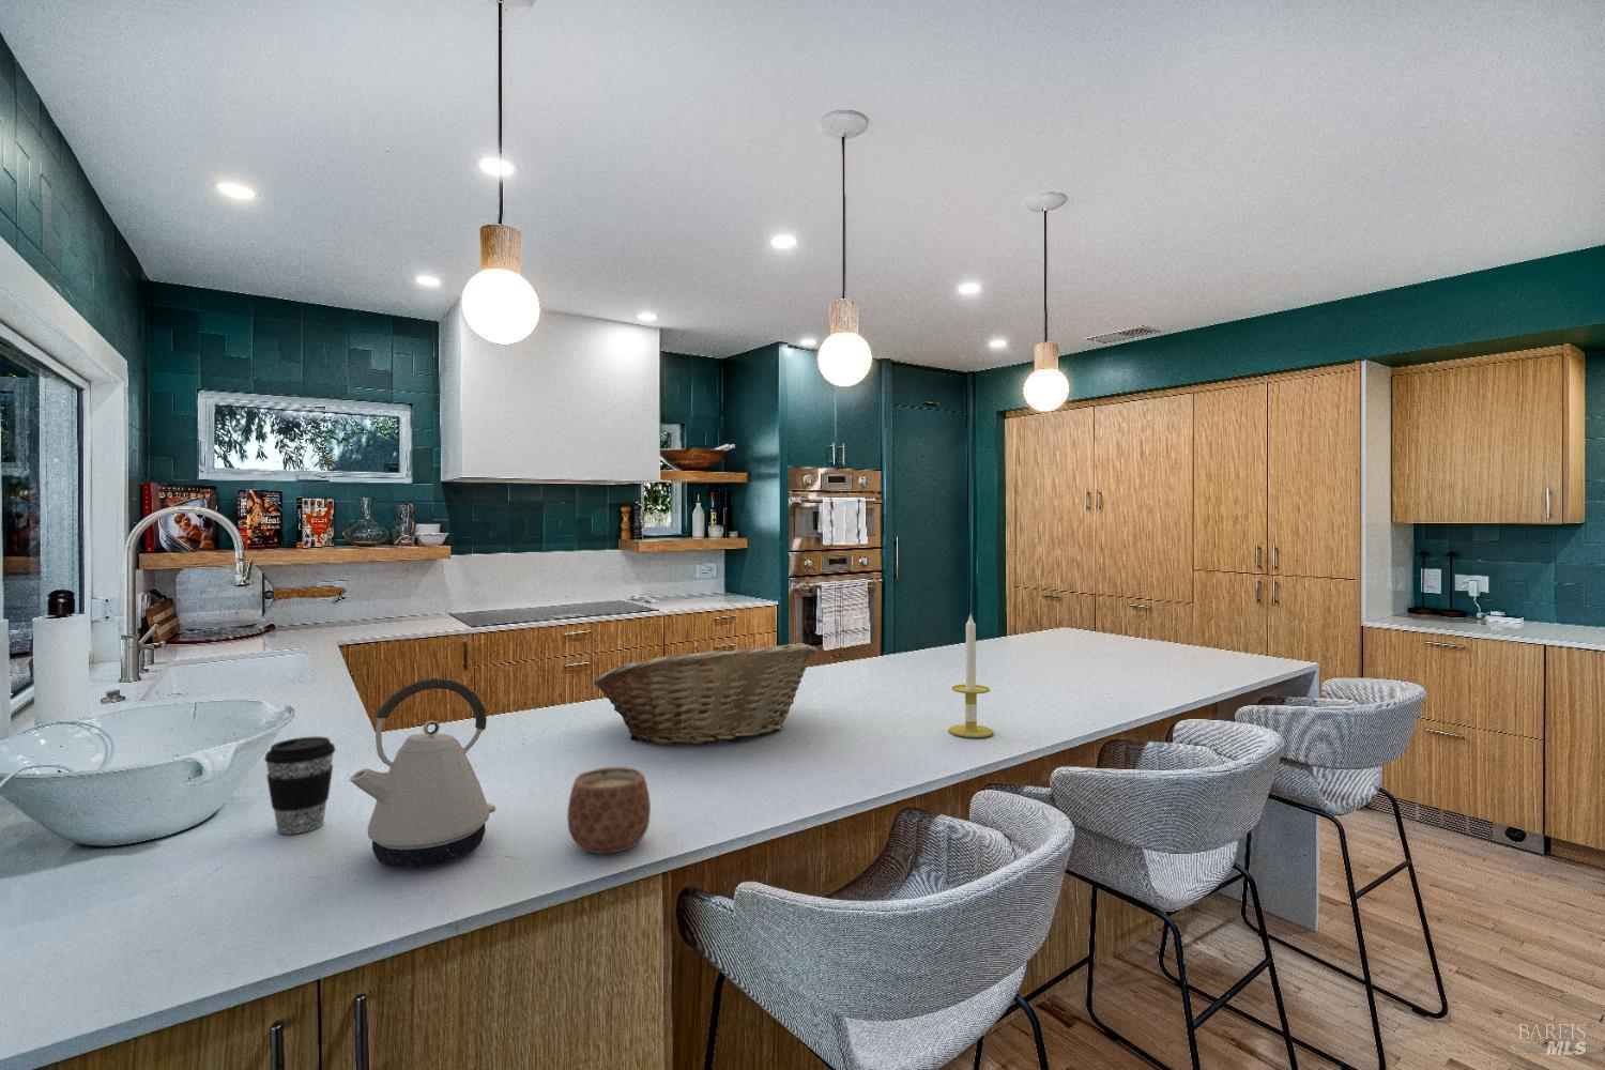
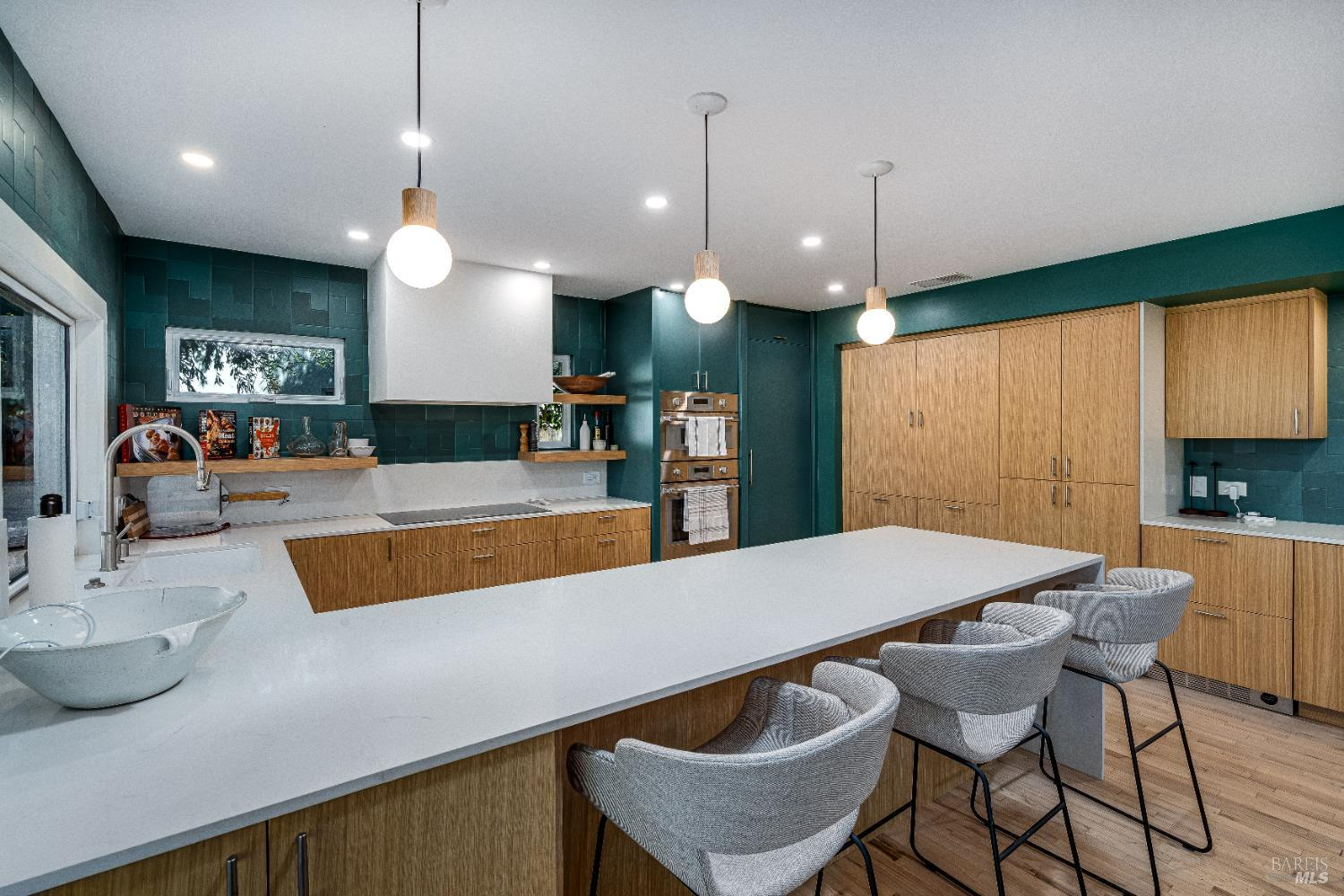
- kettle (426, 765)
- mug (605, 805)
- coffee cup (301, 785)
- fruit basket (709, 684)
- candle (971, 672)
